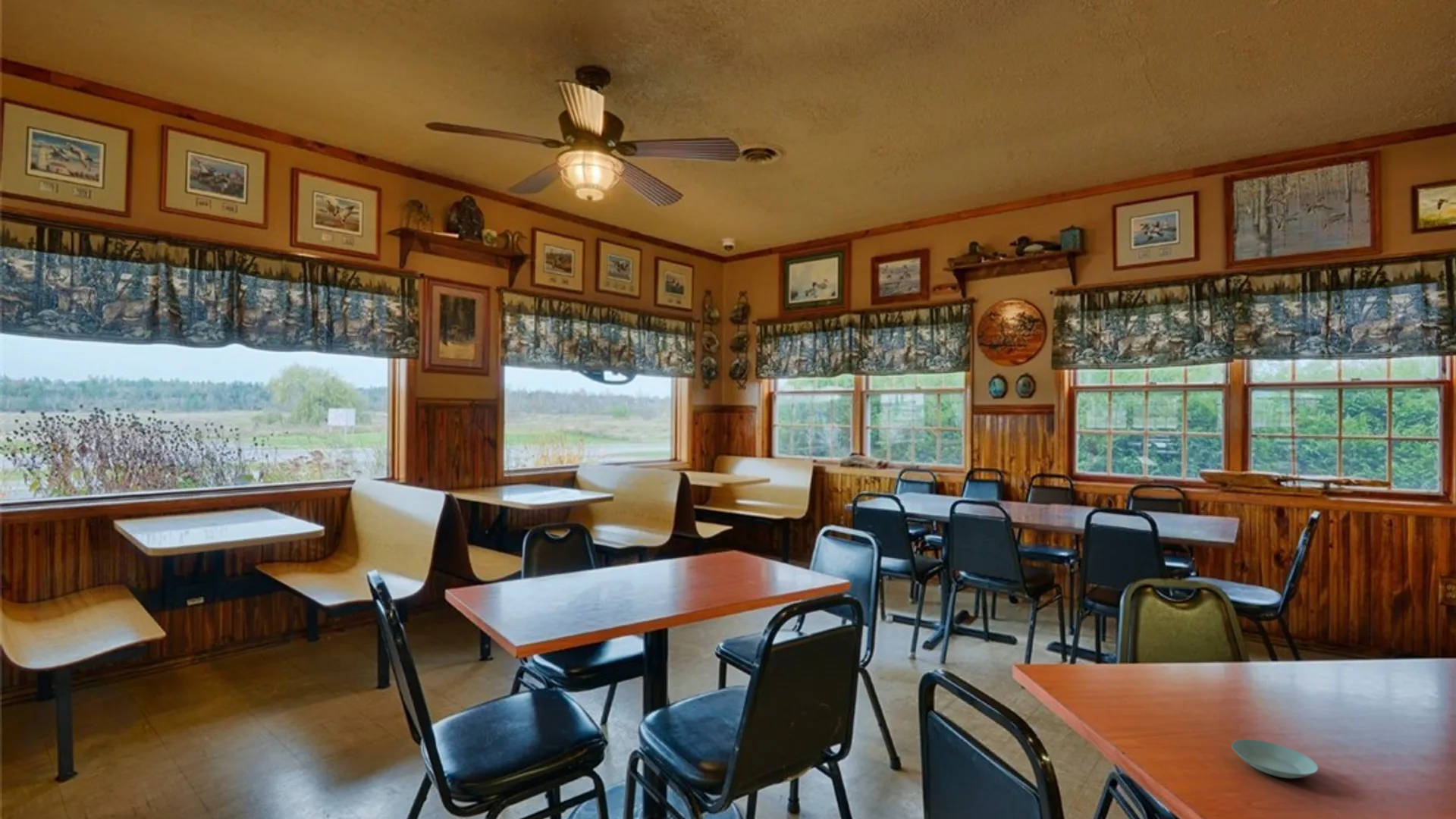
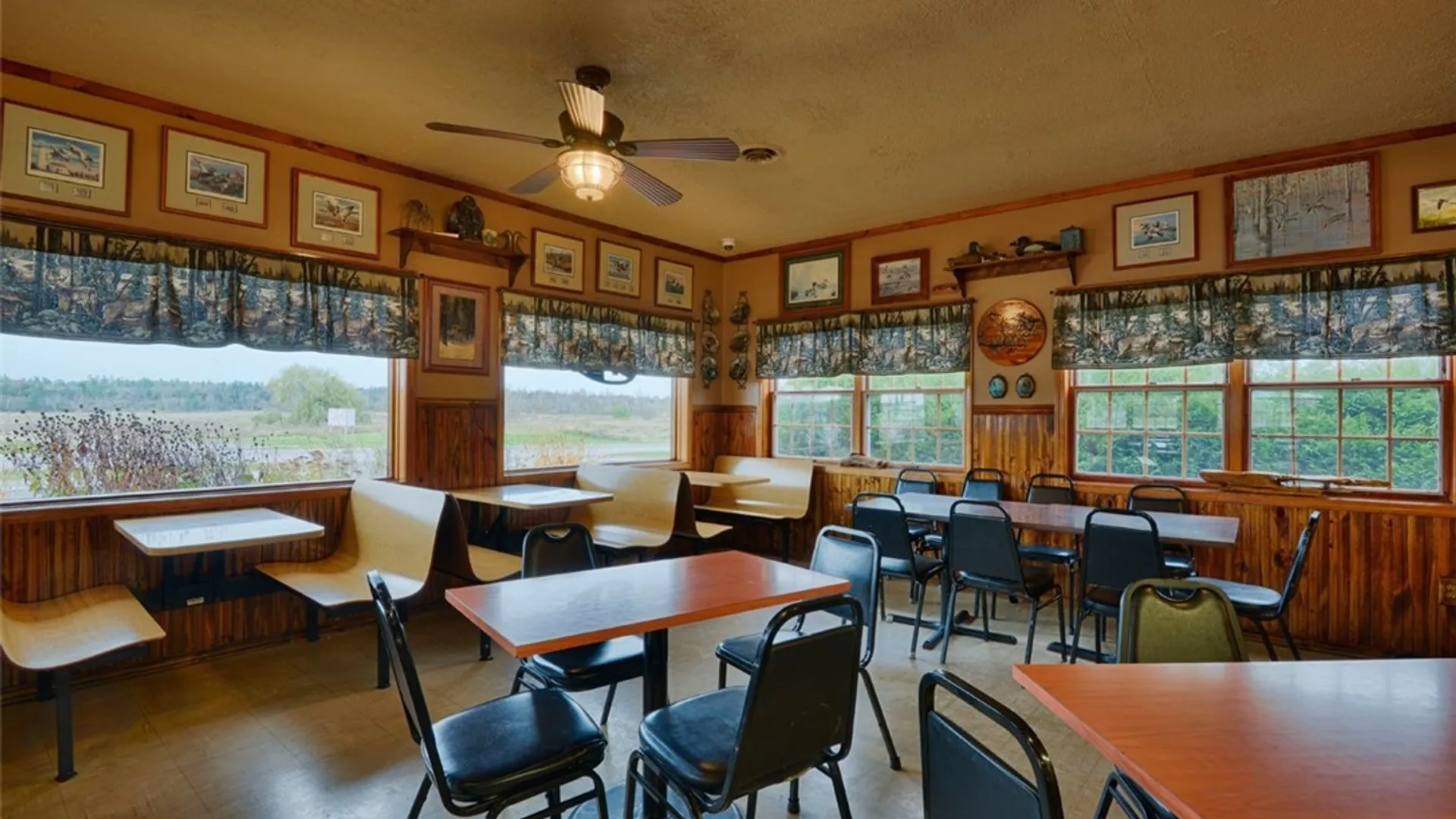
- saucer (1273, 761)
